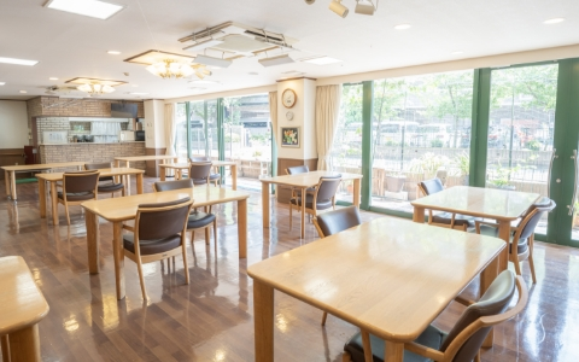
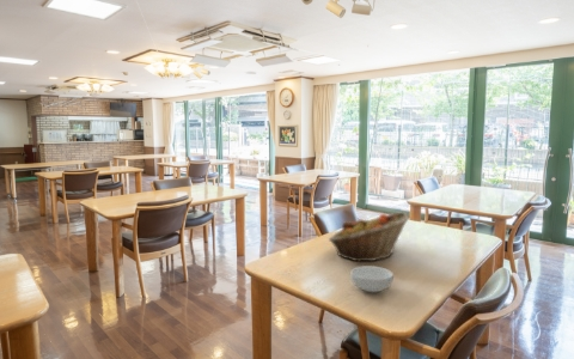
+ cereal bowl (371, 280)
+ fruit basket (368, 232)
